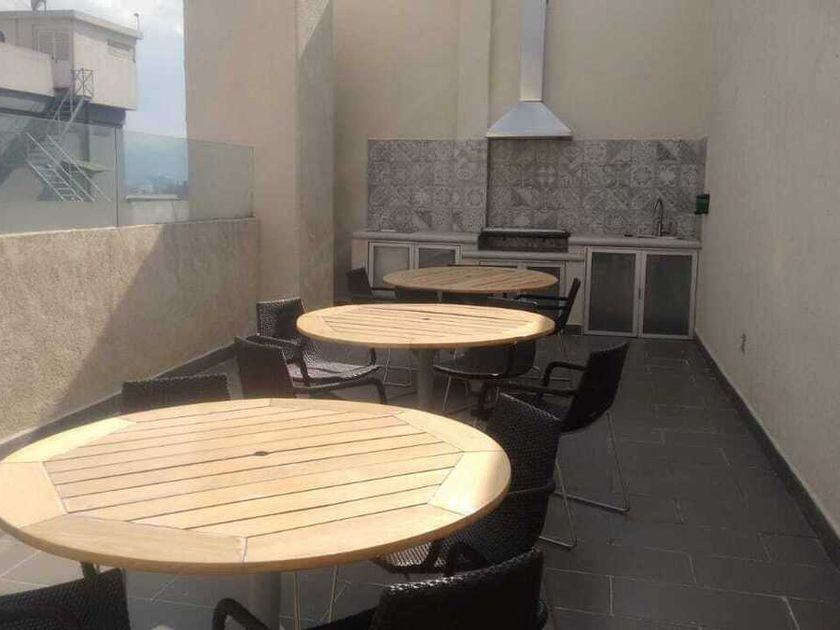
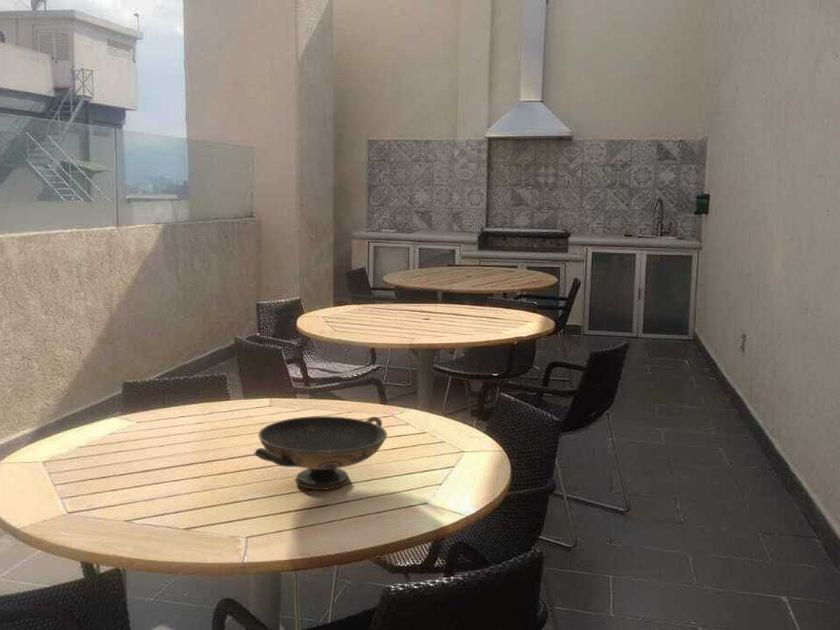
+ decorative bowl (323, 455)
